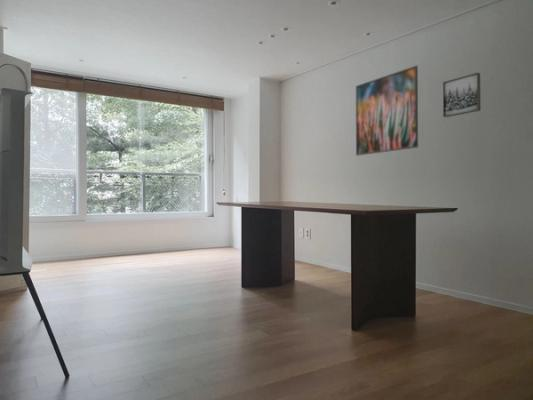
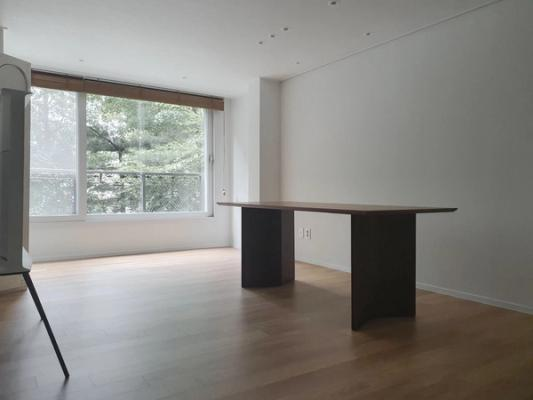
- wall art (461, 95)
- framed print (384, 114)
